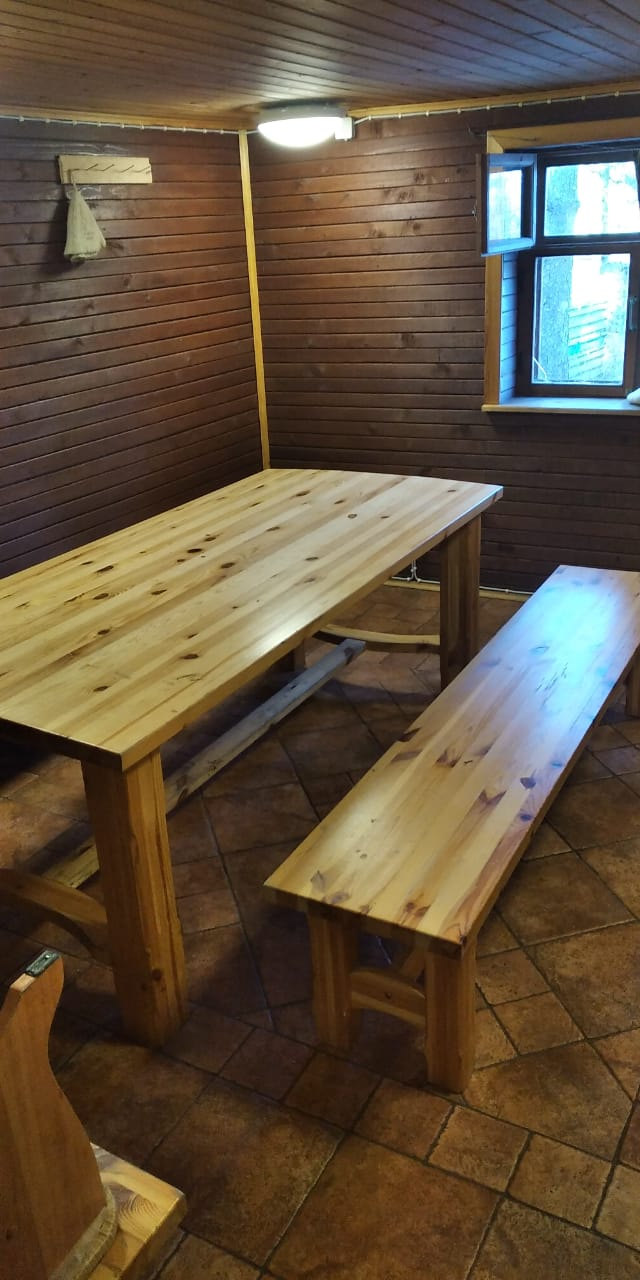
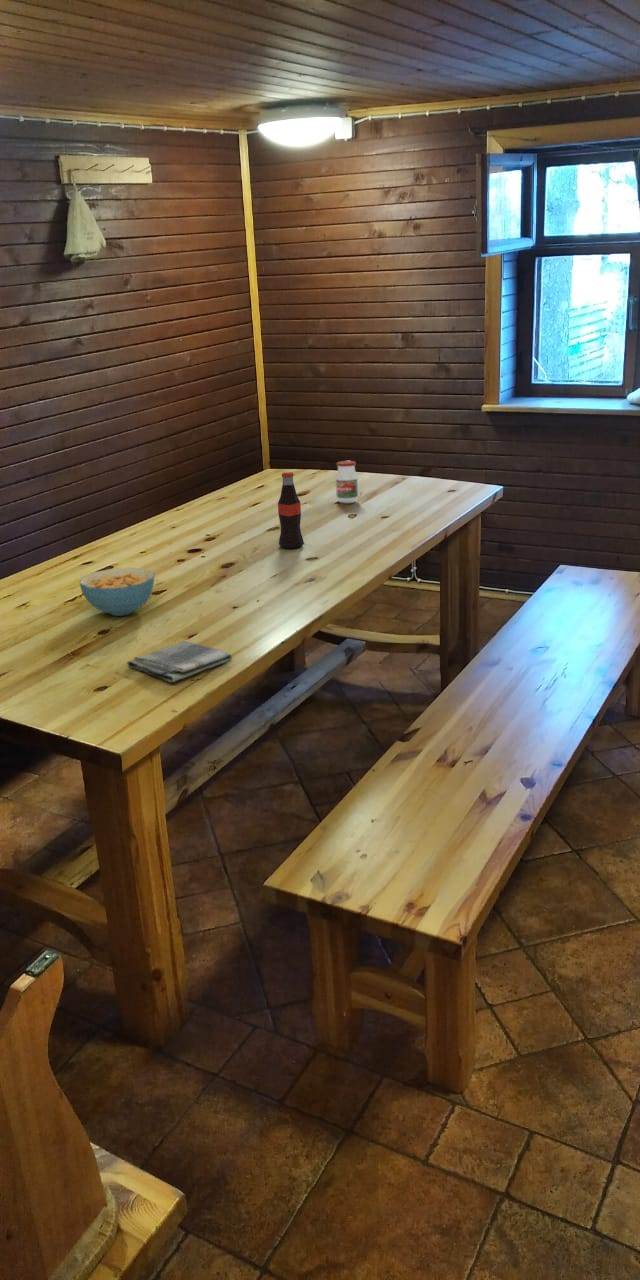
+ cereal bowl (119, 595)
+ bottle (289, 509)
+ jar (346, 482)
+ dish towel (178, 658)
